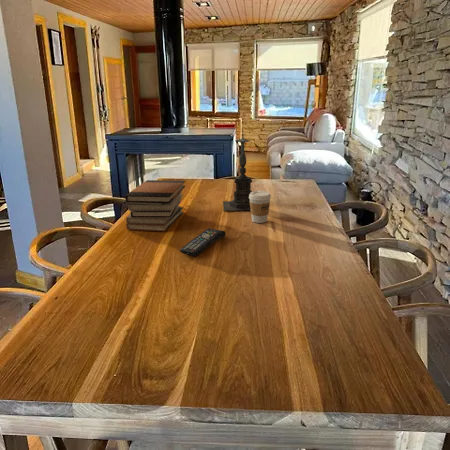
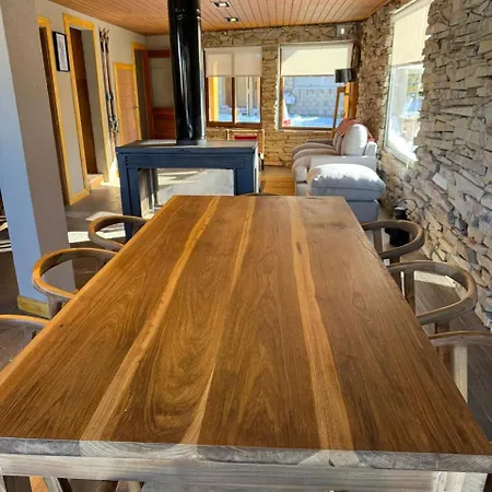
- book stack (157, 203)
- coffee cup (259, 206)
- candle holder (242, 168)
- remote control (204, 240)
